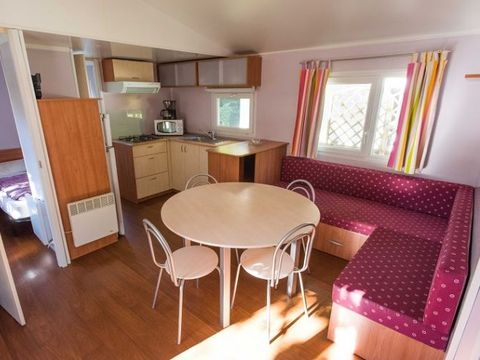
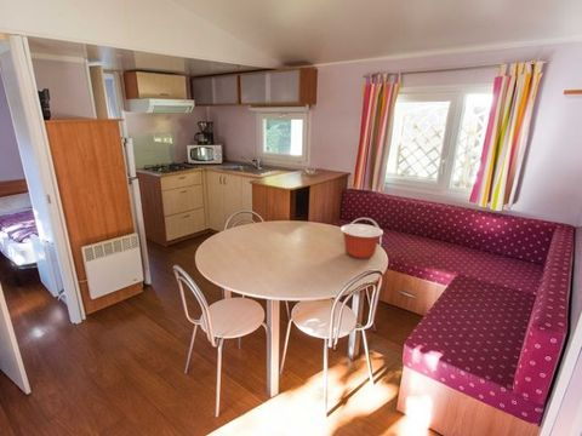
+ mixing bowl (360, 242)
